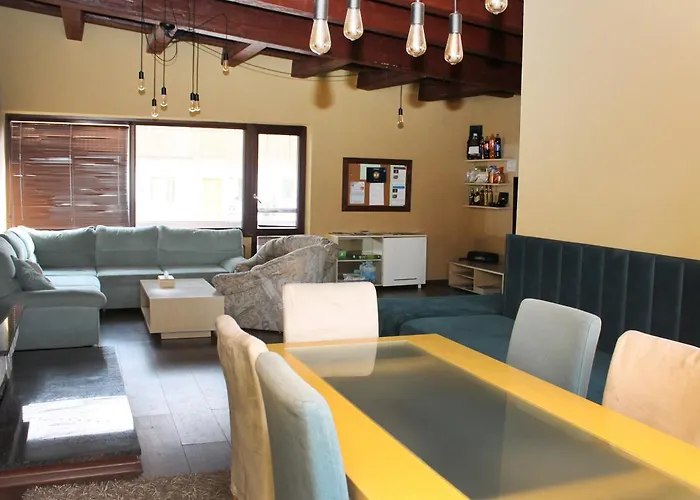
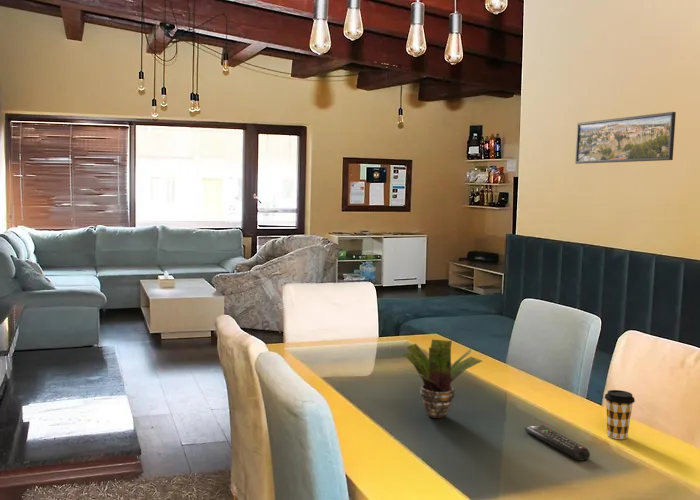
+ remote control (555, 440)
+ potted plant (440, 378)
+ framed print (621, 140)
+ coffee cup (618, 414)
